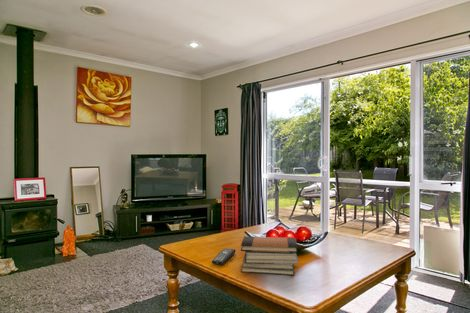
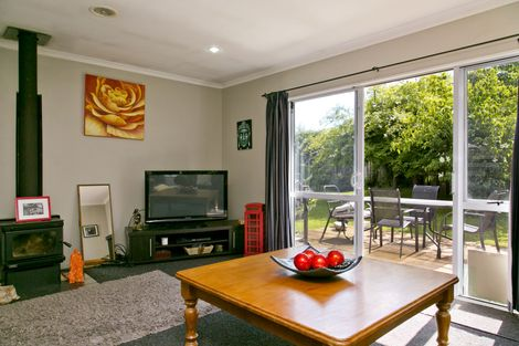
- remote control (224, 255)
- book stack (269, 254)
